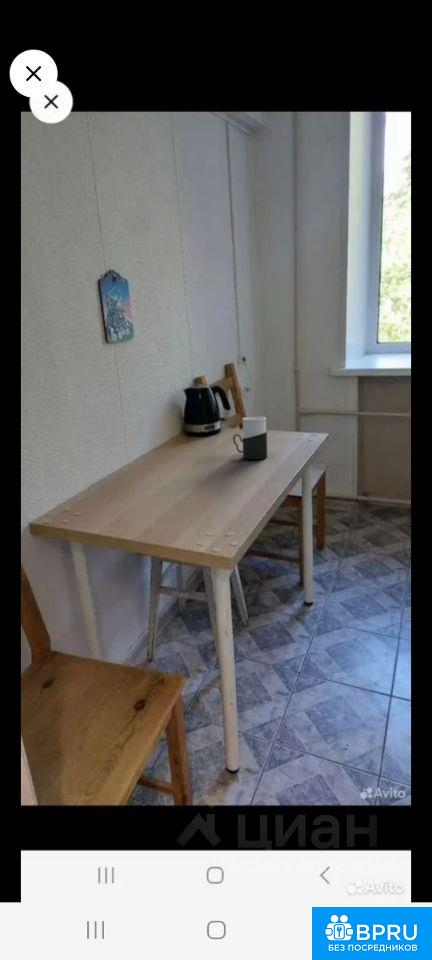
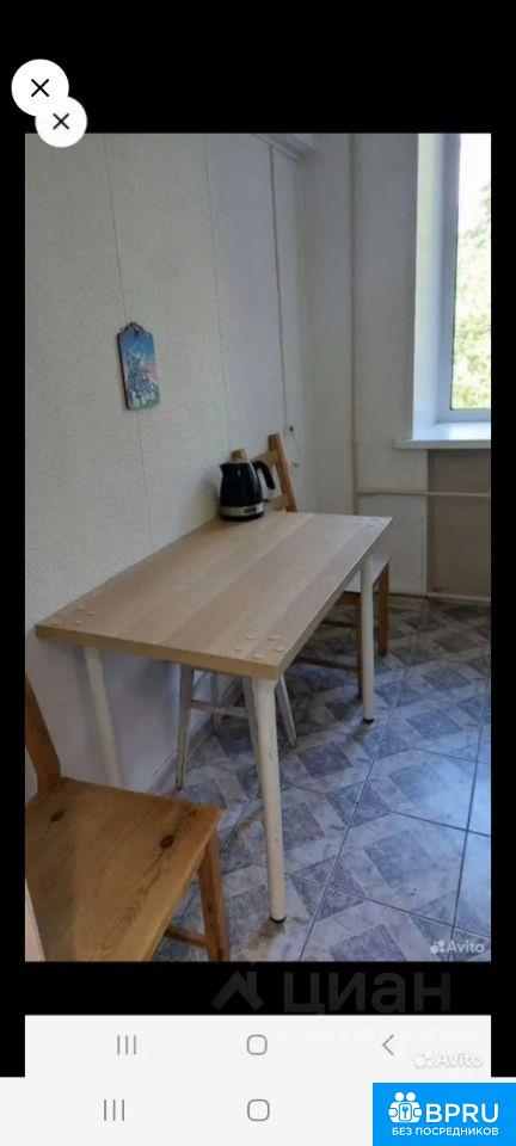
- cup (249, 437)
